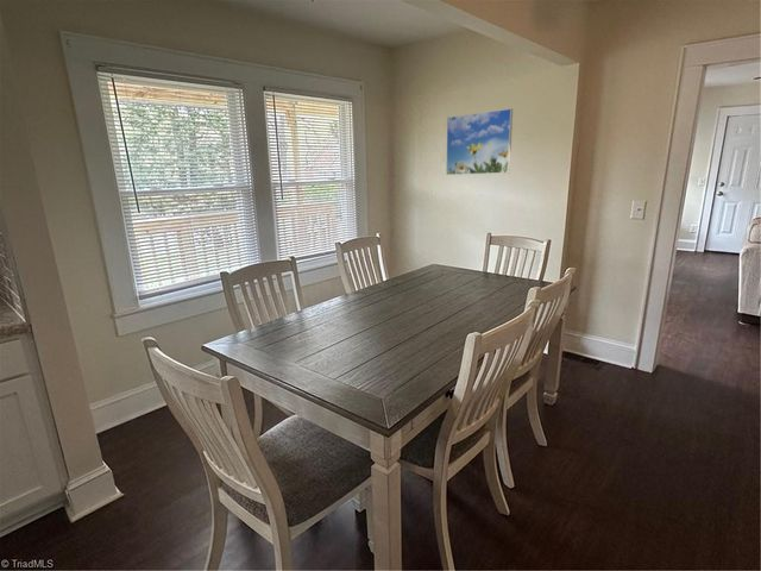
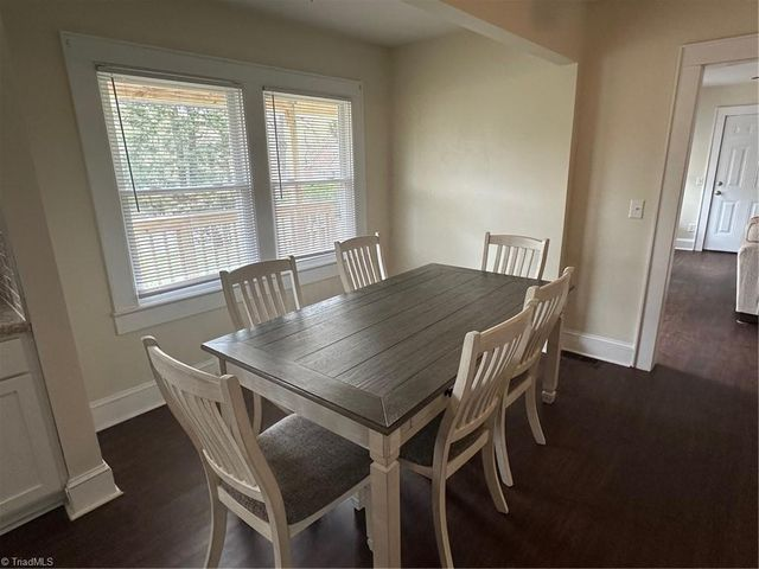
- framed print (477, 144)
